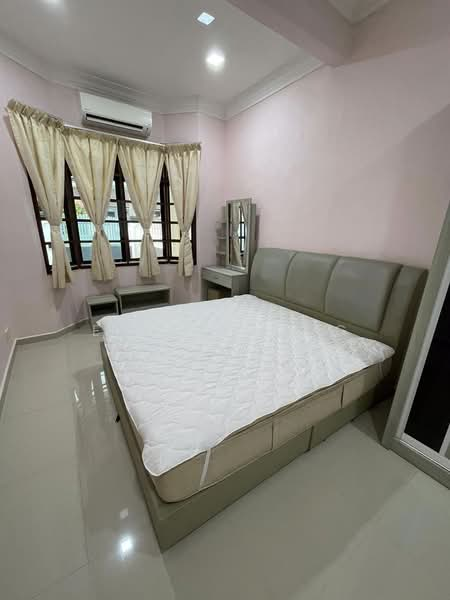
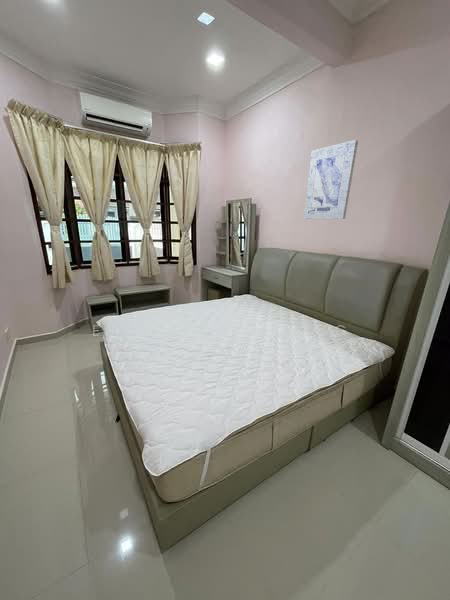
+ wall art (328, 183)
